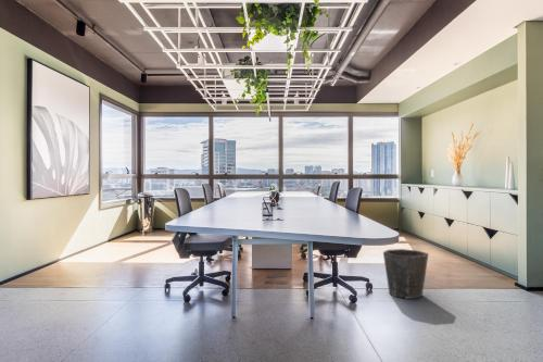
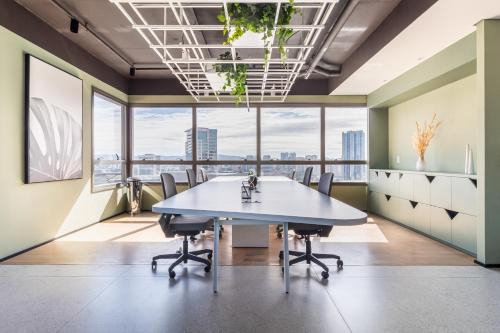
- waste bin (405, 273)
